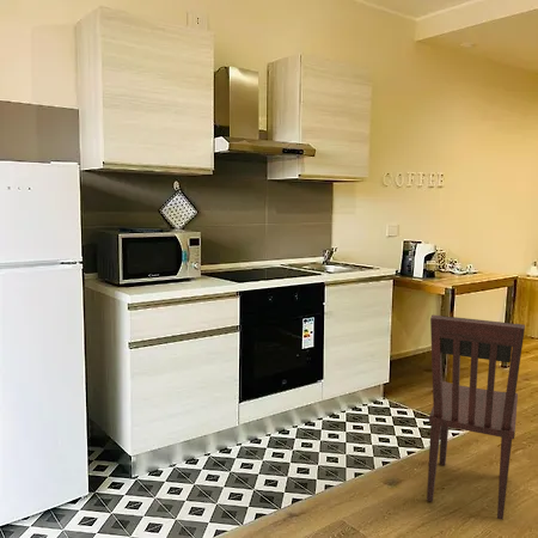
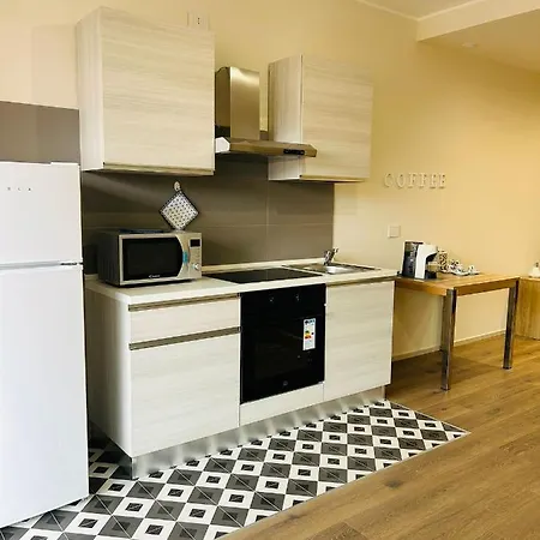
- dining chair (473, 403)
